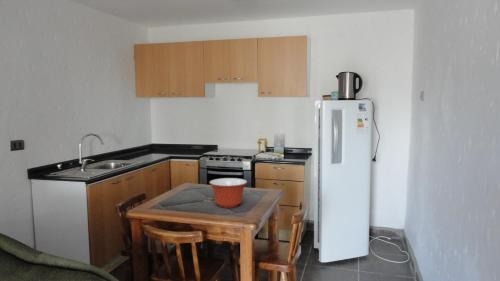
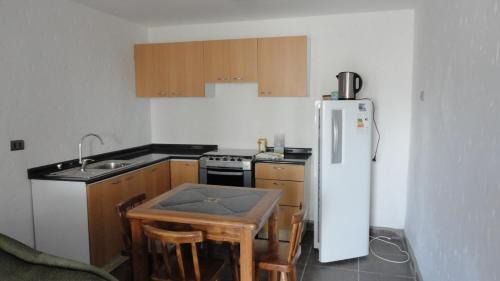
- mixing bowl (228, 193)
